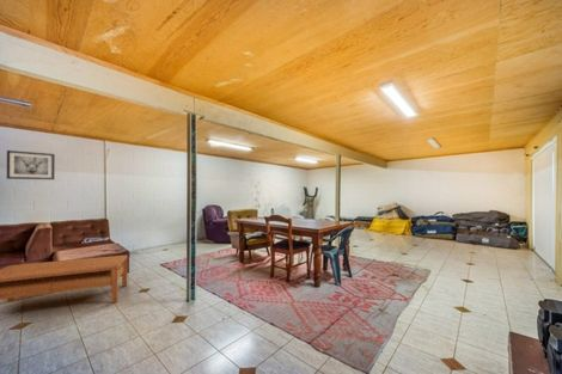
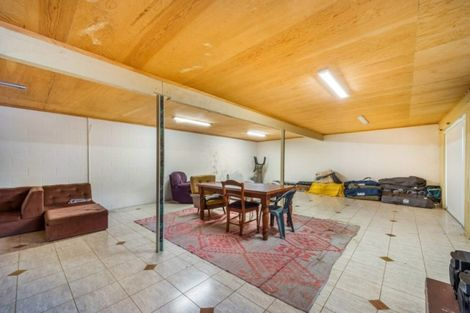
- wall art (31, 165)
- coffee table (62, 283)
